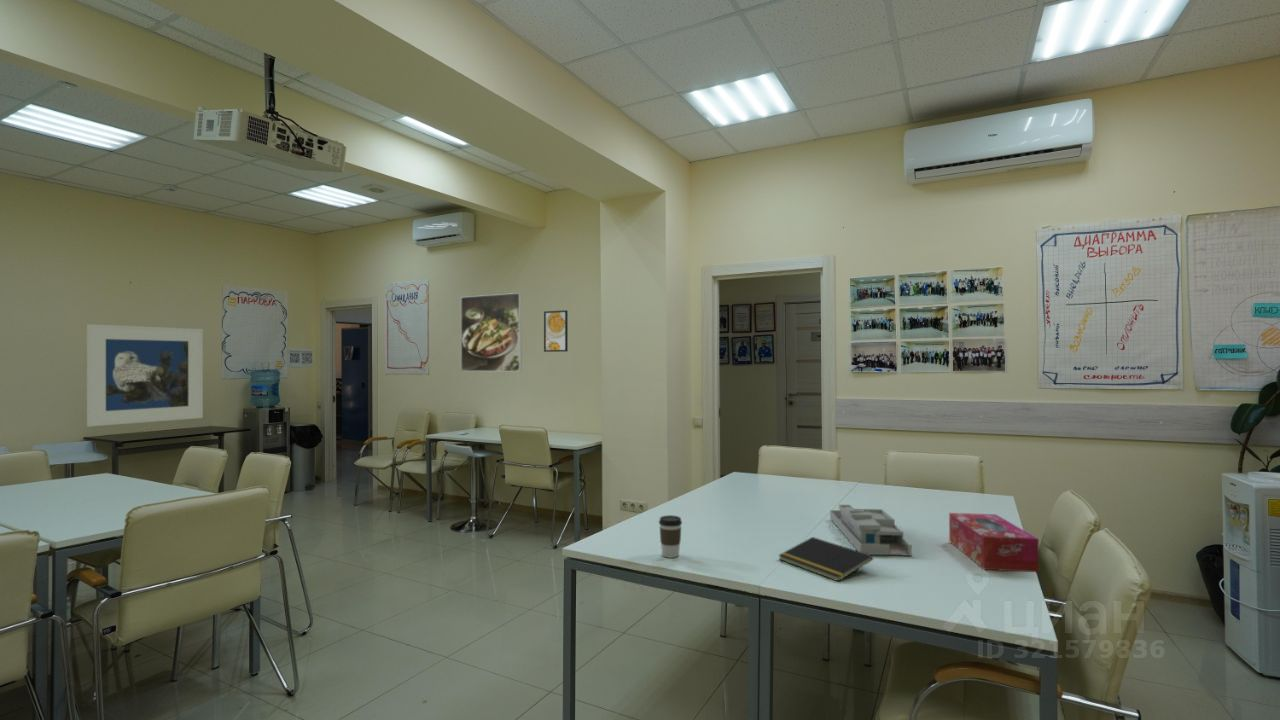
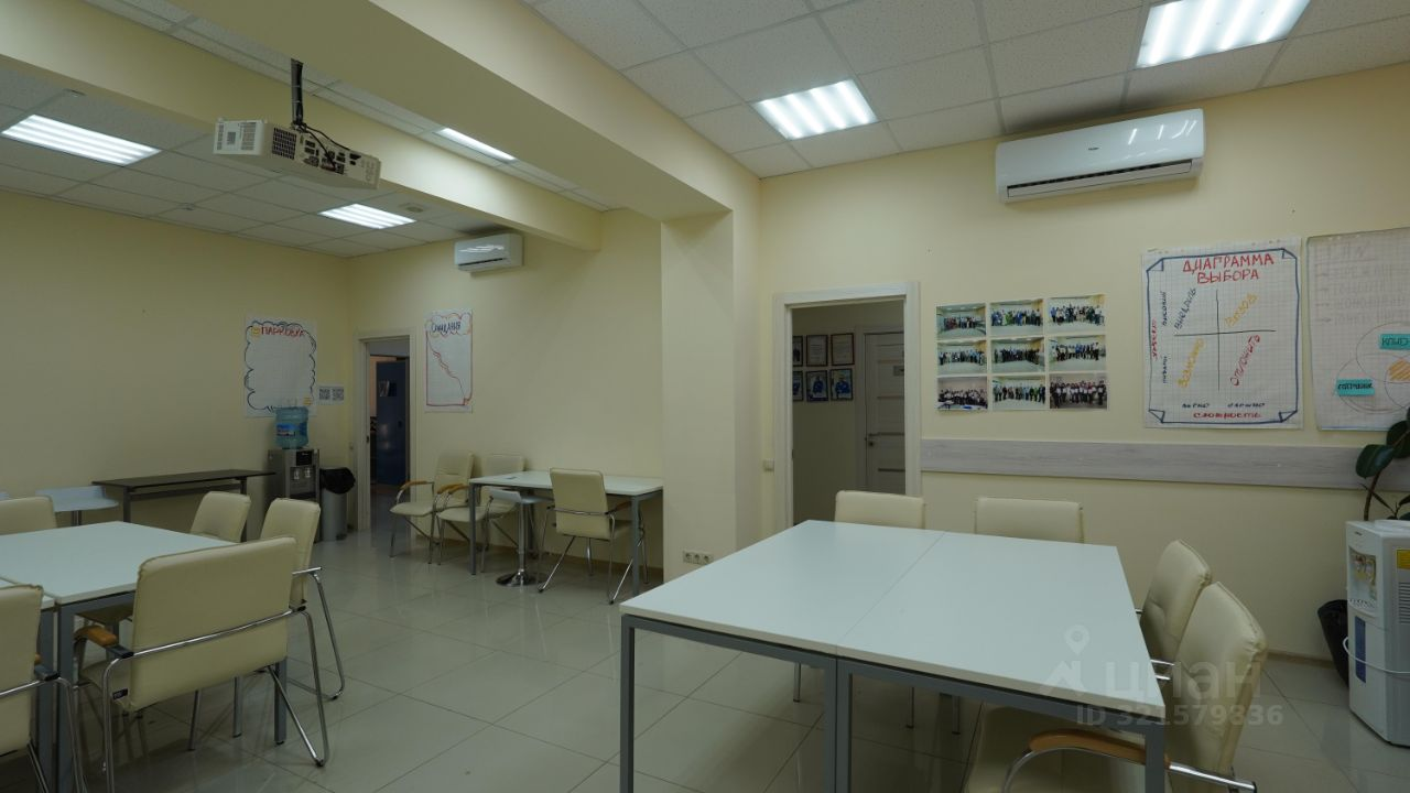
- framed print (490, 333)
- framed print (555, 331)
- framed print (148, 374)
- tissue box (990, 540)
- desk organizer (866, 523)
- coffee cup (670, 536)
- notepad (824, 557)
